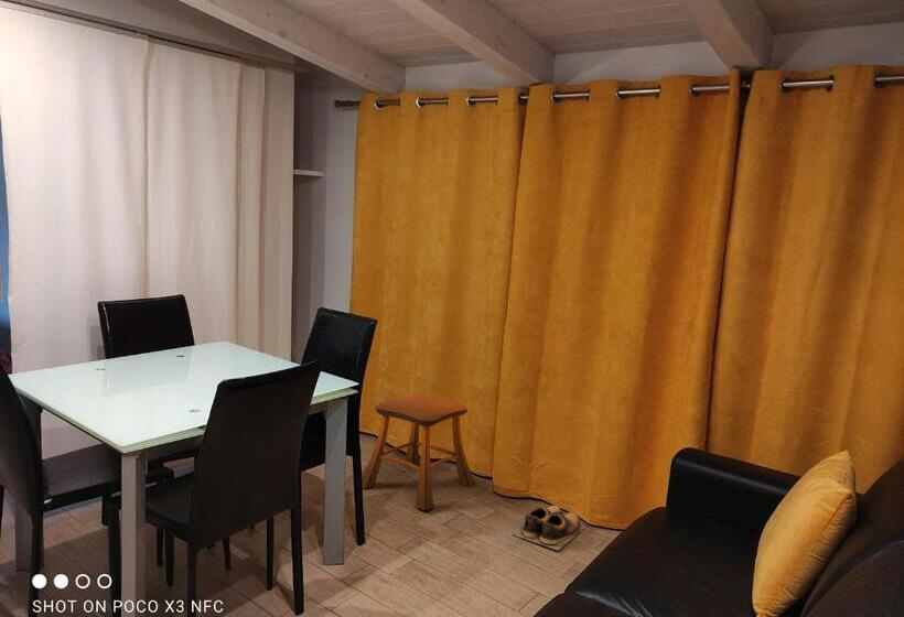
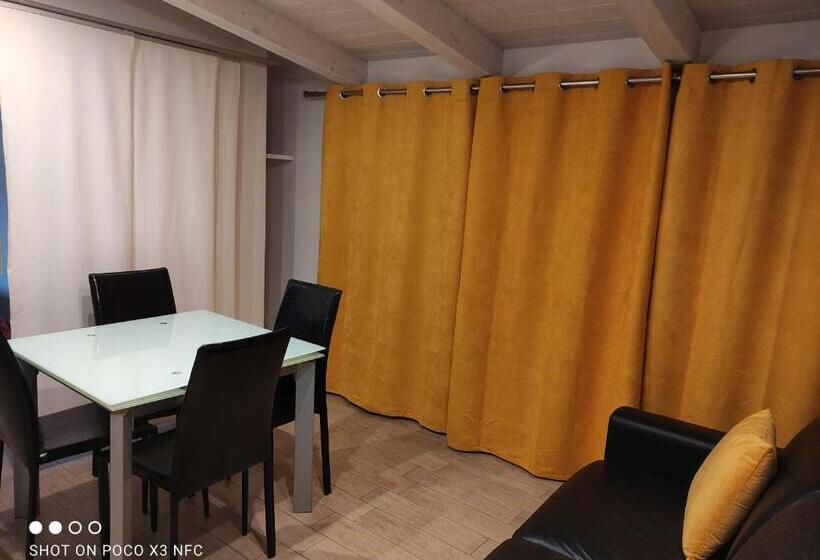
- stool (419, 444)
- shoes (550, 519)
